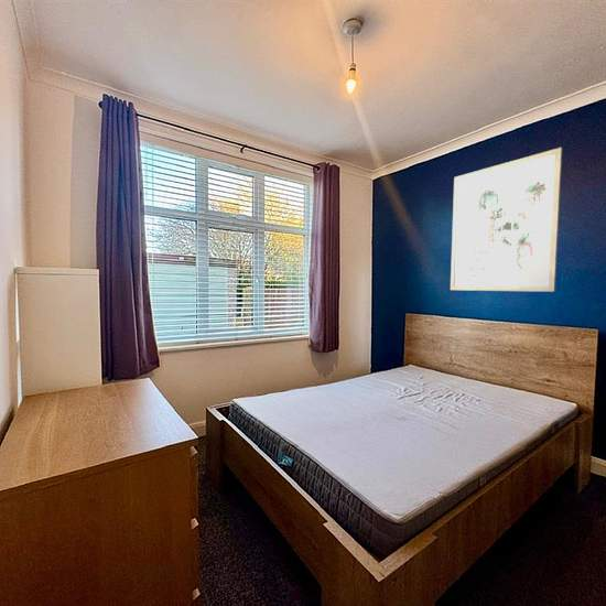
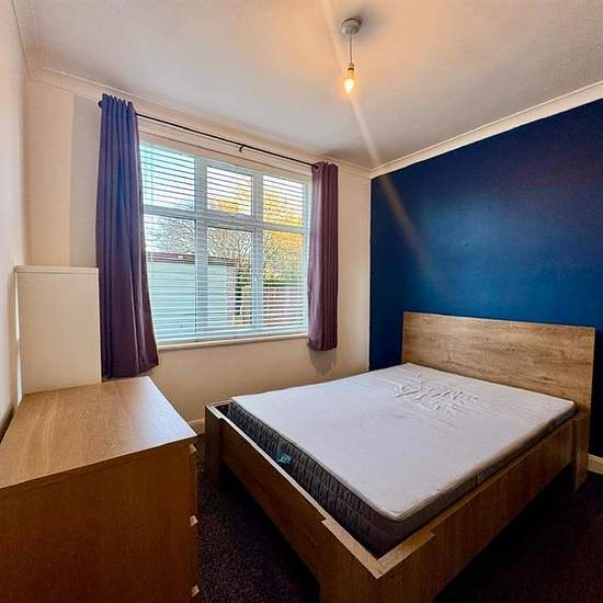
- wall art (499, 228)
